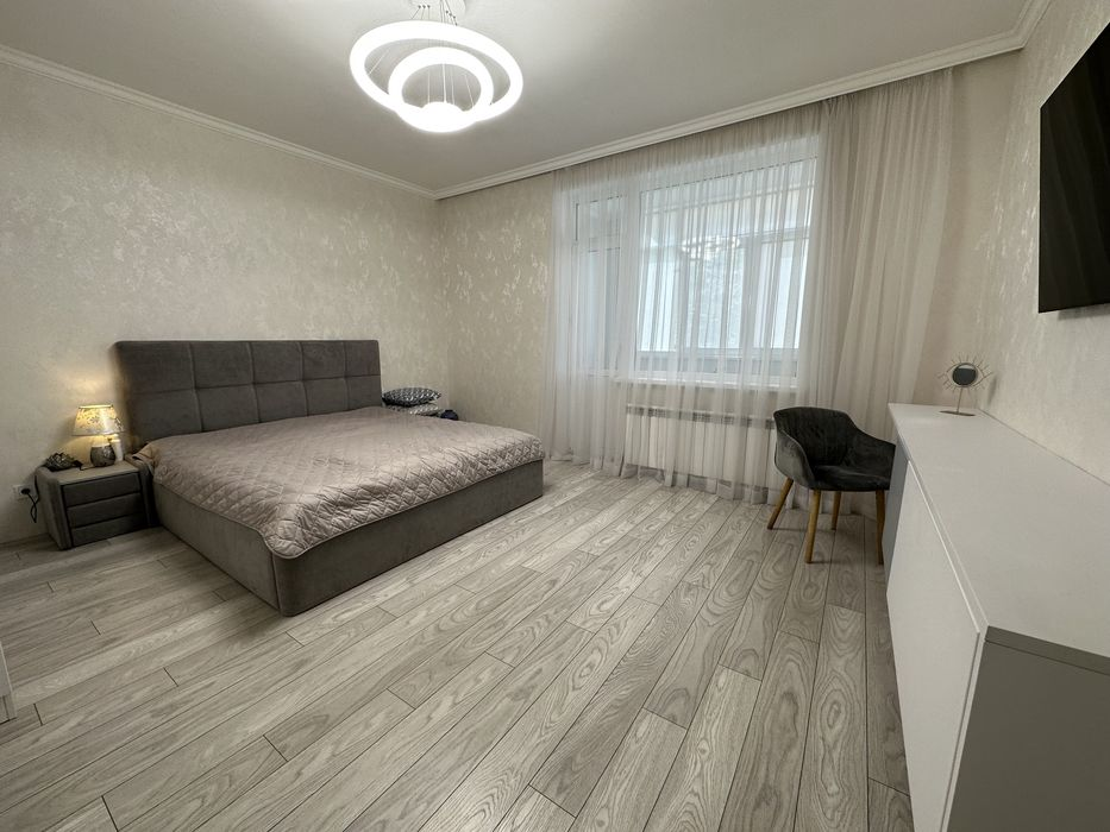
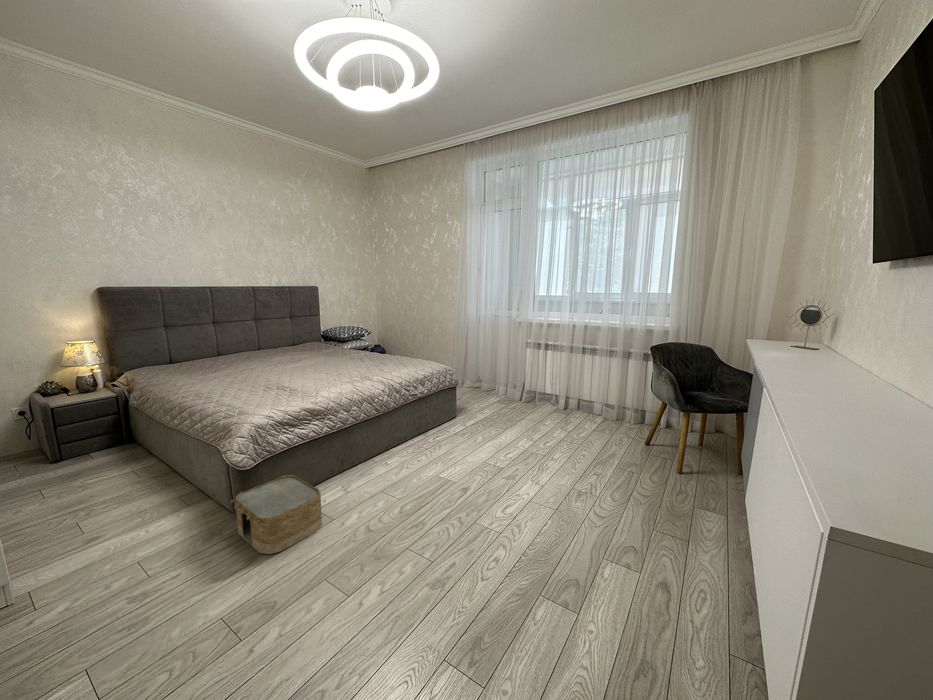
+ woven basket (277, 511)
